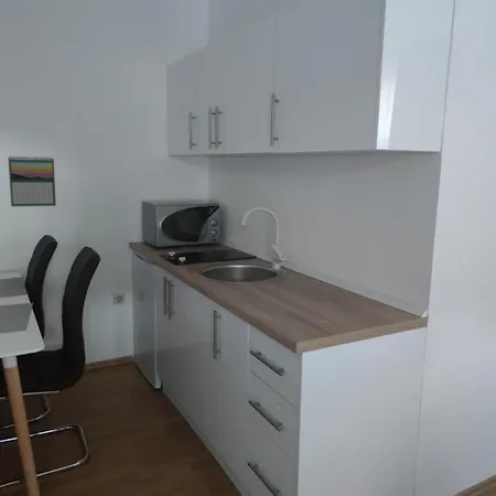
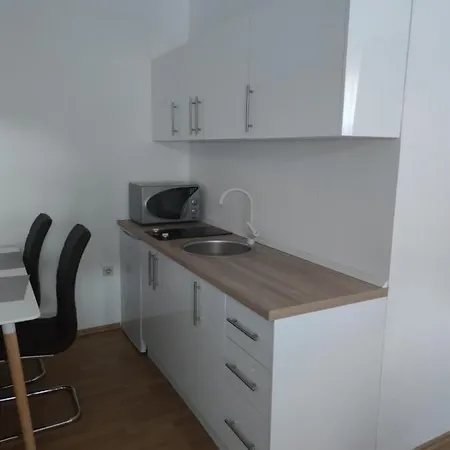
- calendar (32, 181)
